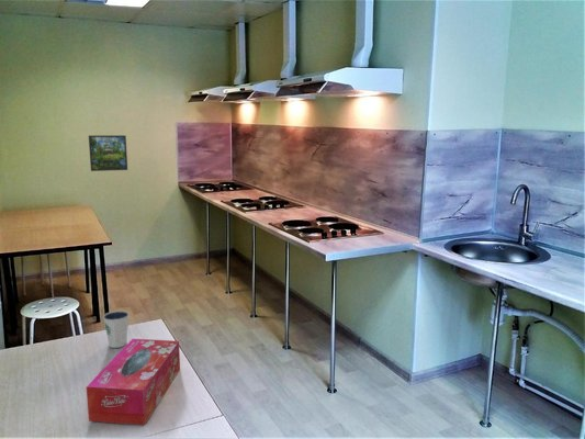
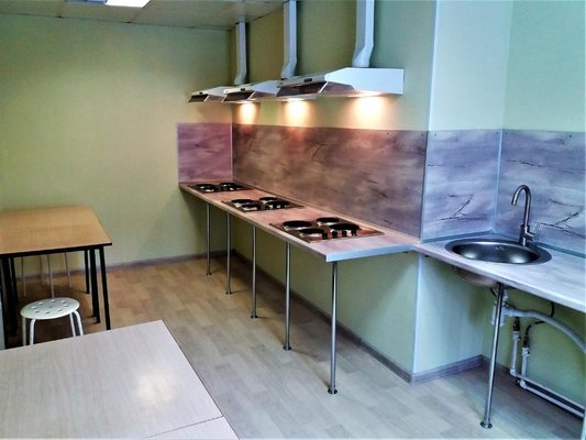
- tissue box (137, 378)
- dixie cup (116, 329)
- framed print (108, 153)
